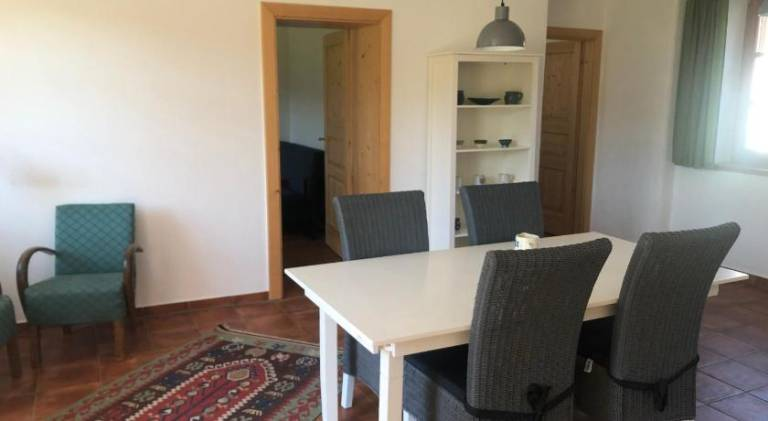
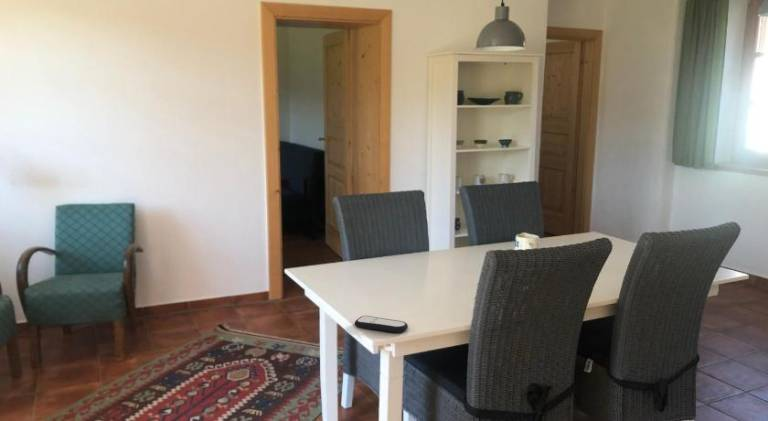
+ remote control (381, 324)
